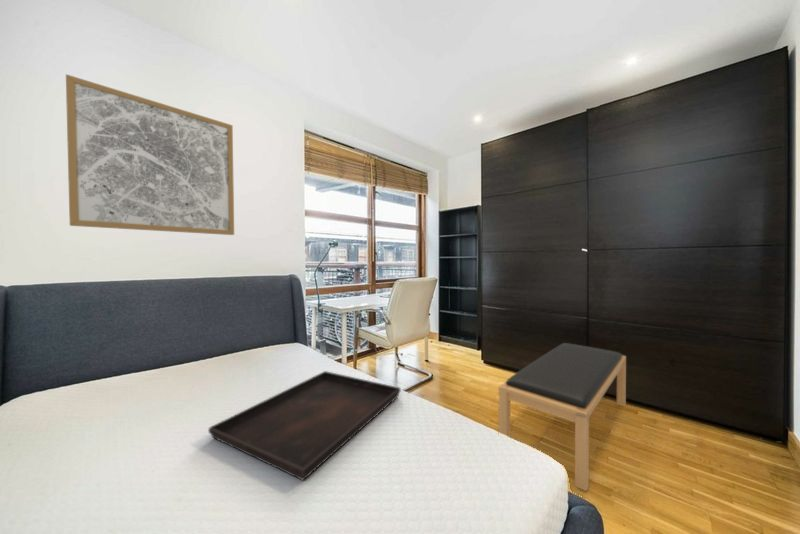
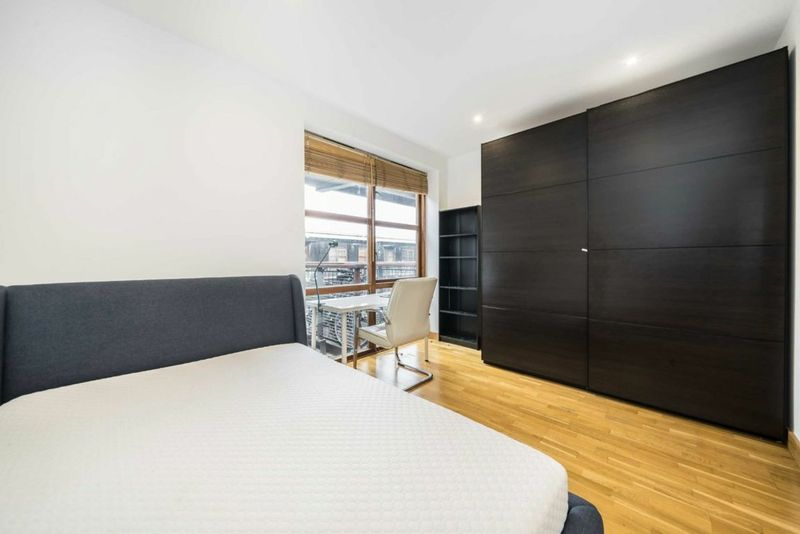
- serving tray (317, 409)
- bench (570, 393)
- wall art (163, 168)
